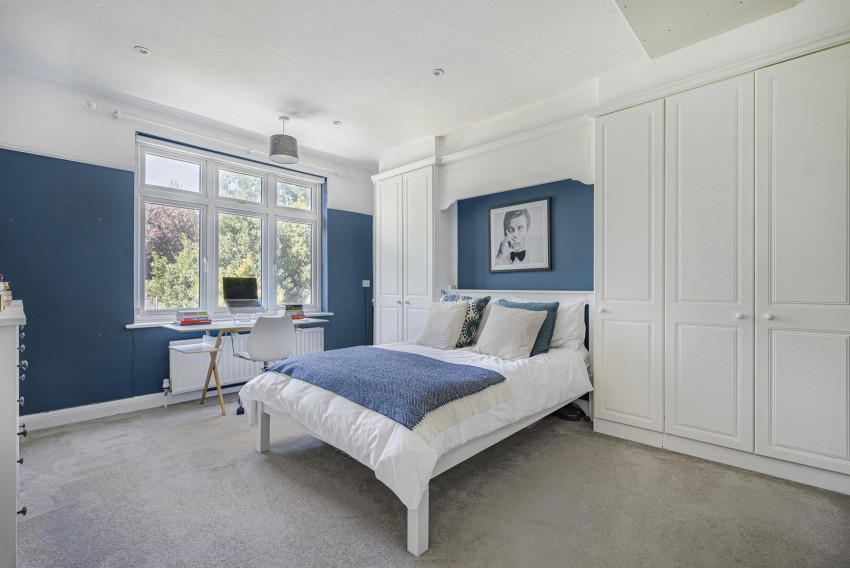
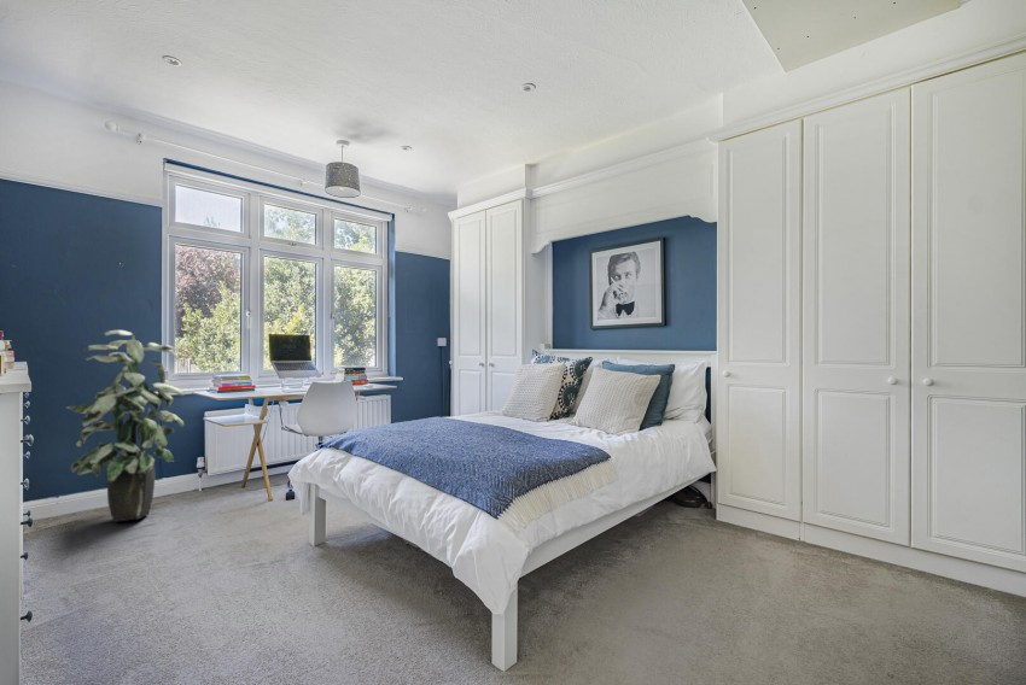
+ indoor plant (127, 423)
